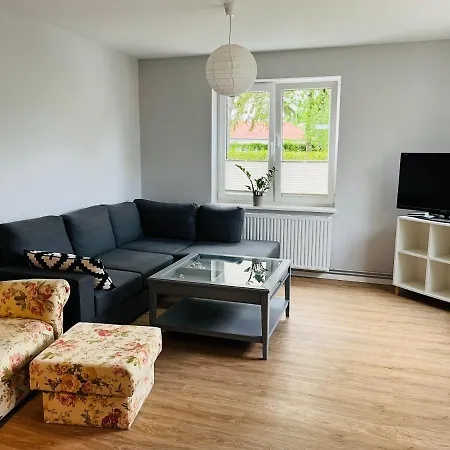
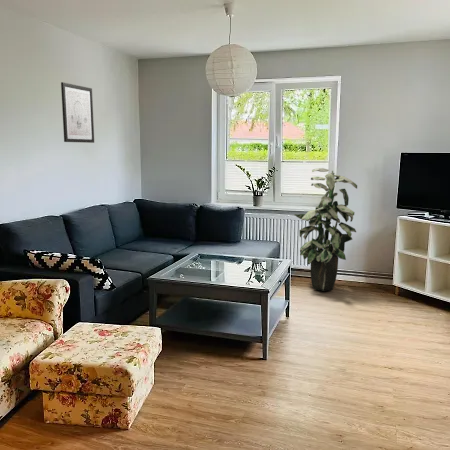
+ indoor plant (323, 229)
+ wall art (78, 114)
